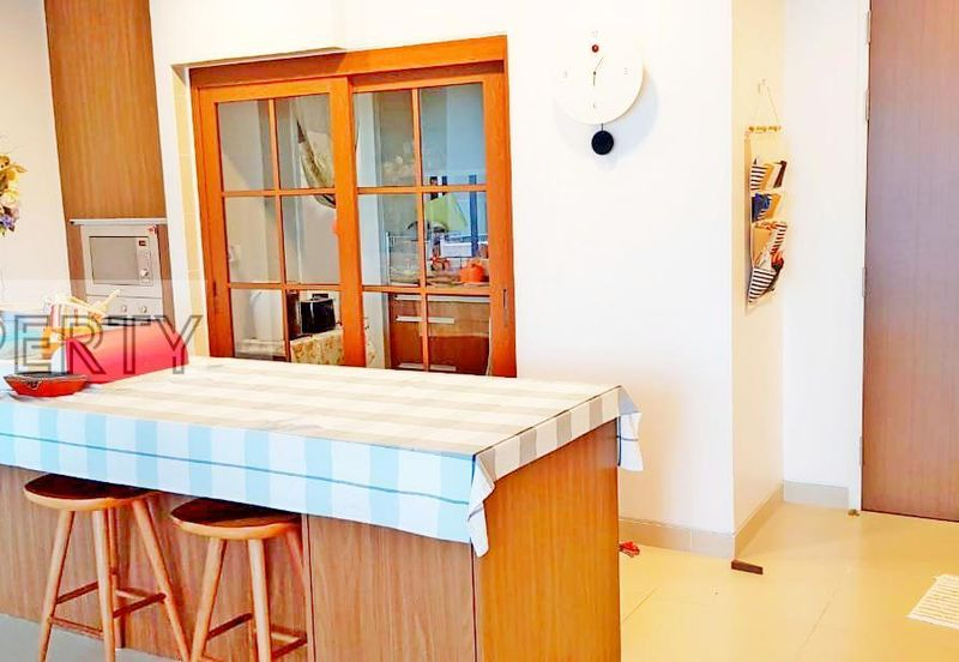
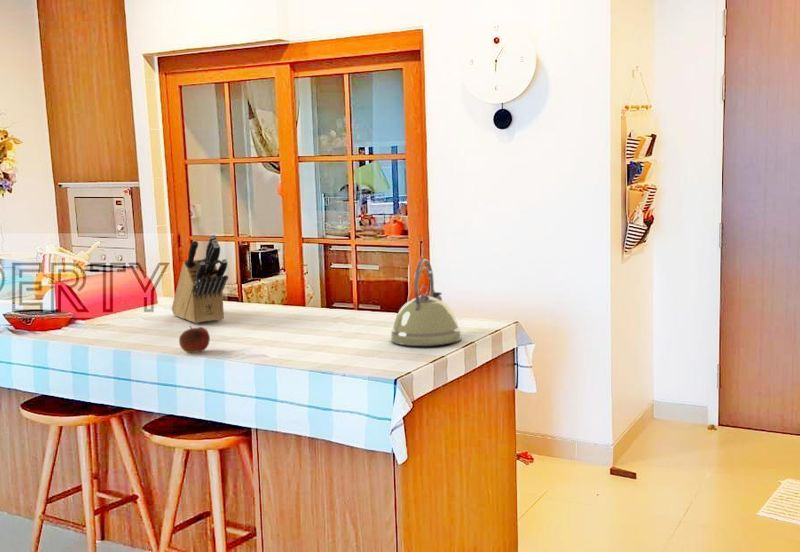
+ fruit (194, 339)
+ kettle (426, 298)
+ knife block (198, 277)
